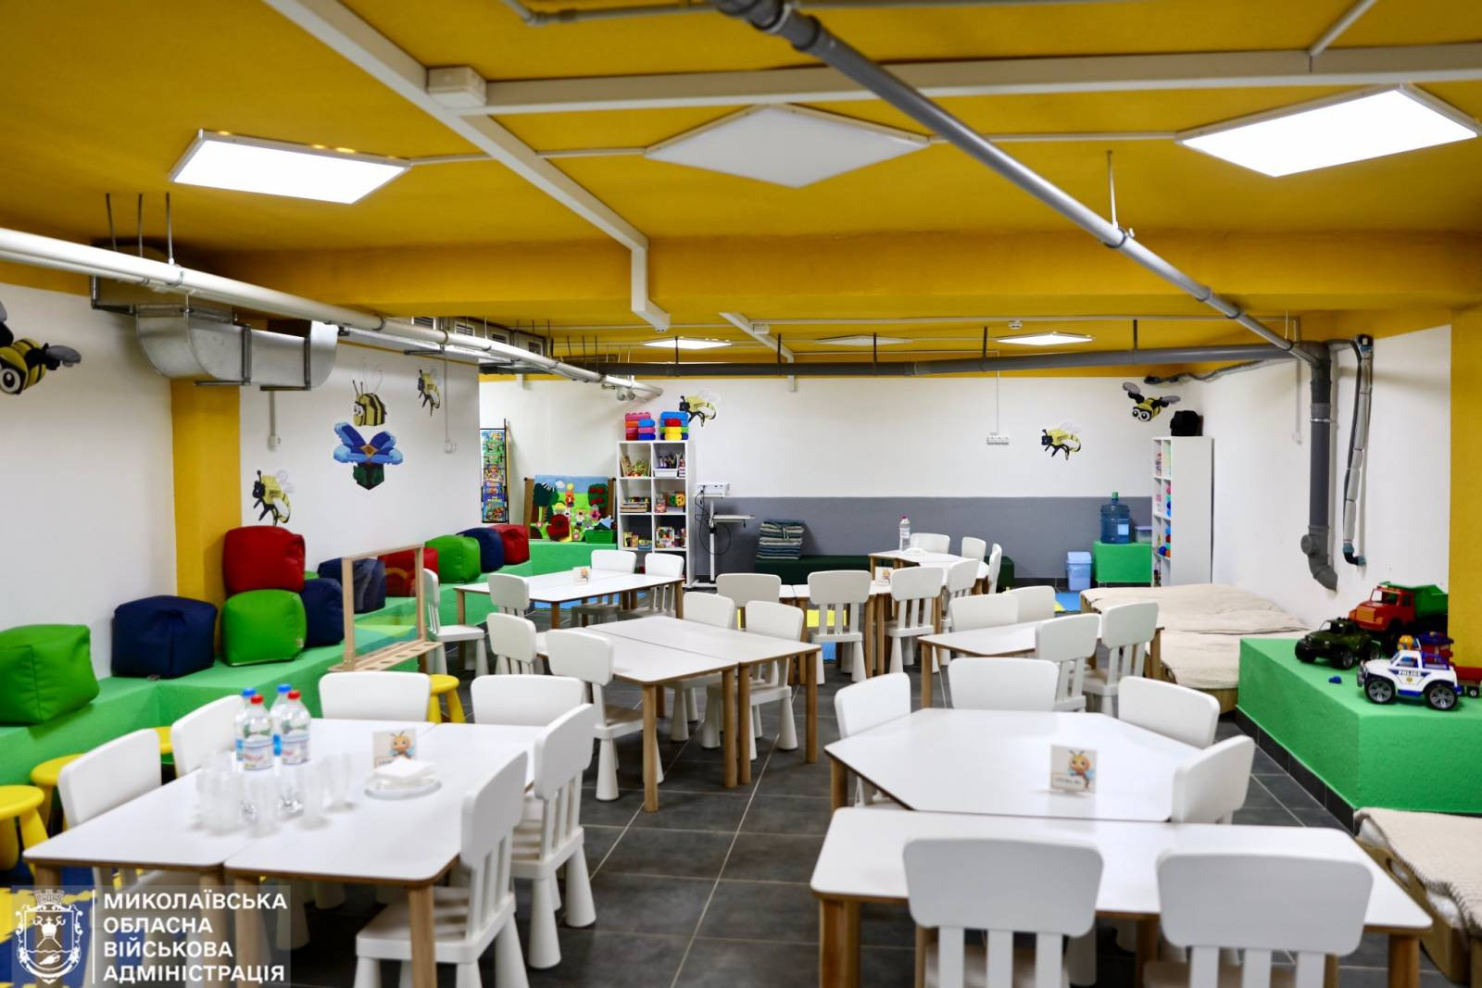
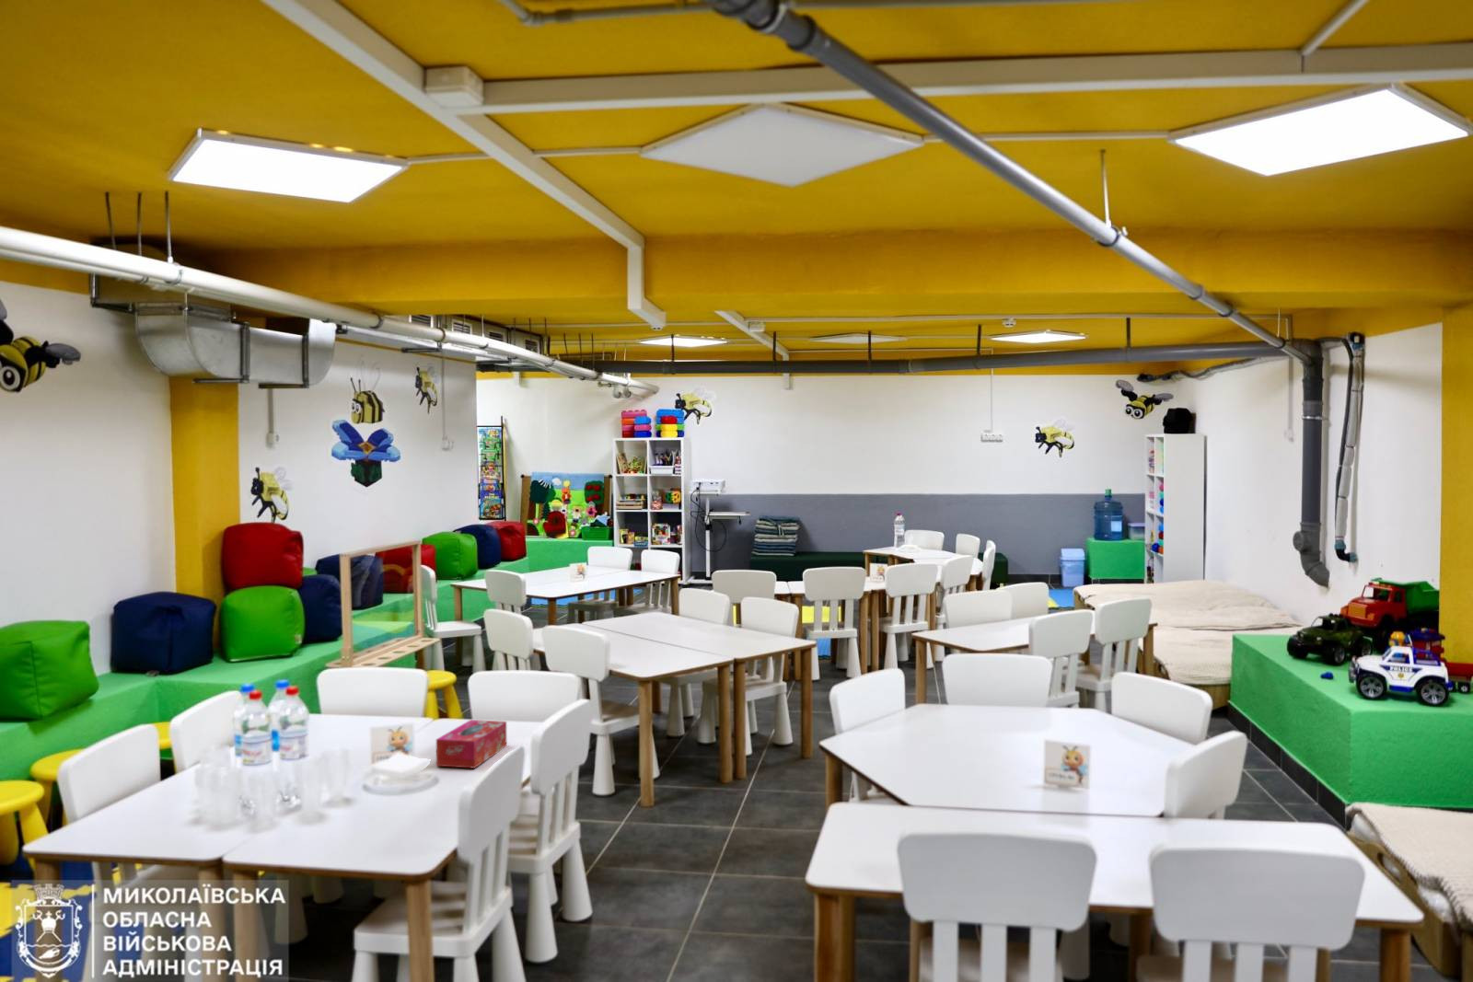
+ tissue box (472, 743)
